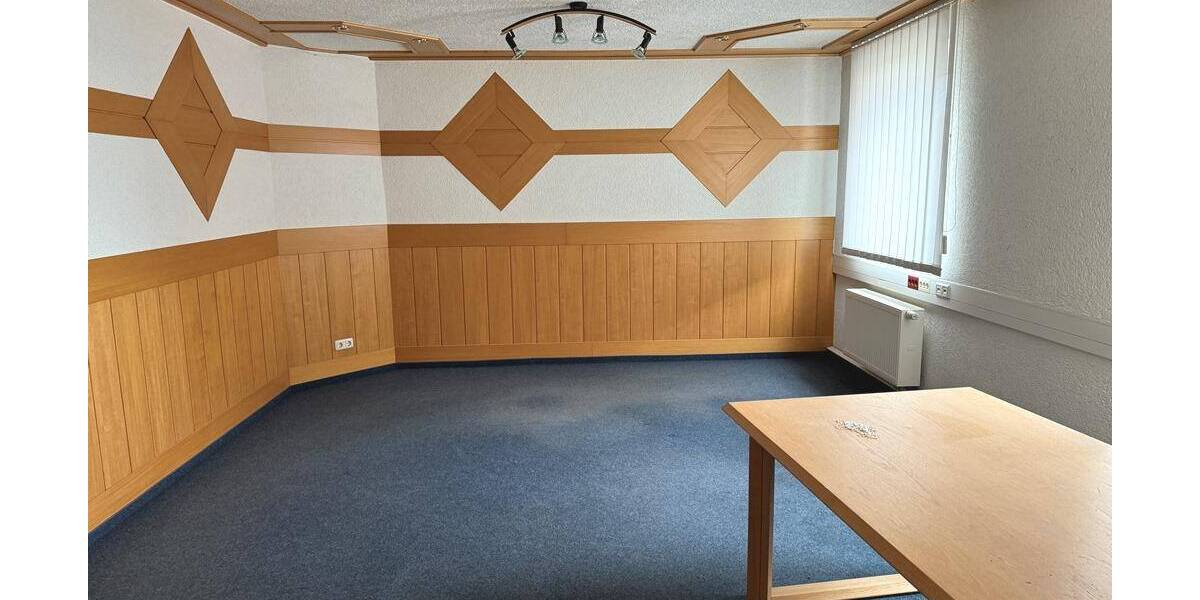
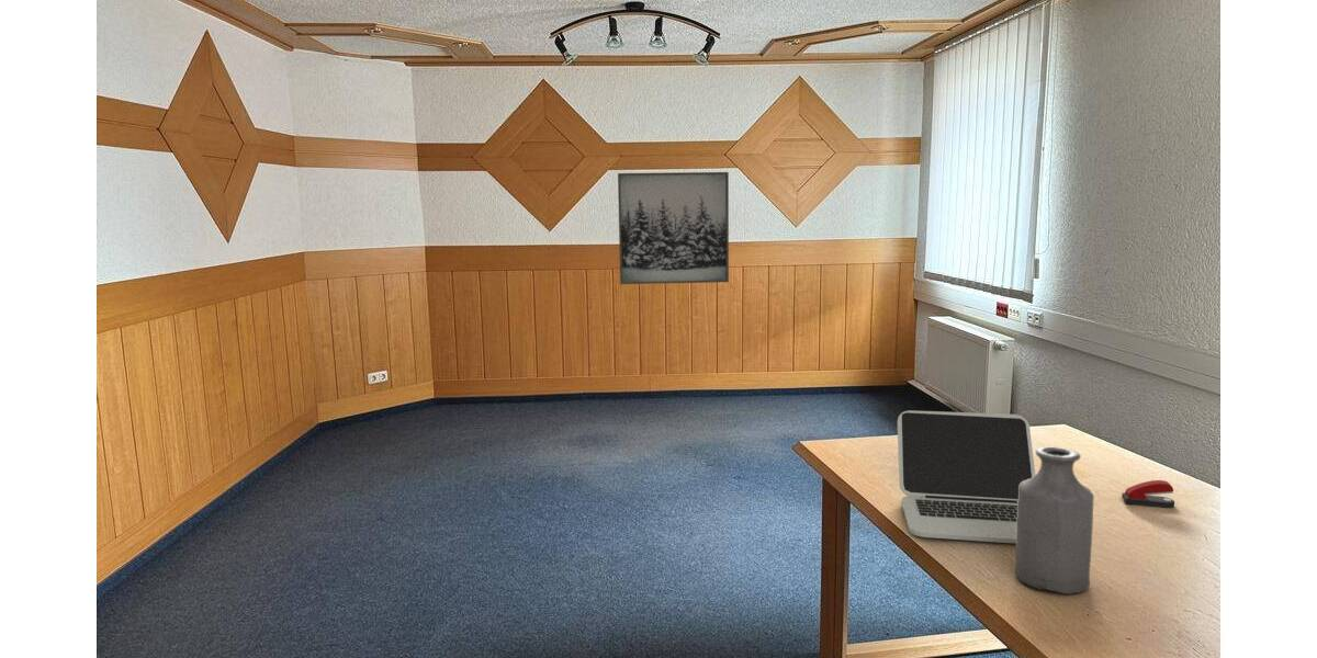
+ stapler (1149, 491)
+ wall art (673, 228)
+ bottle (1055, 517)
+ laptop (973, 470)
